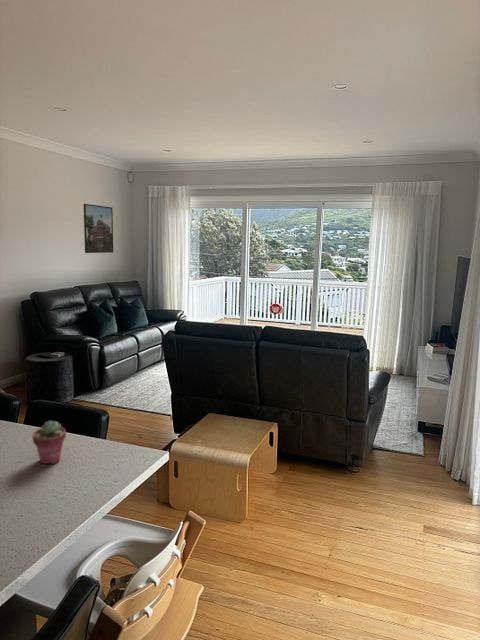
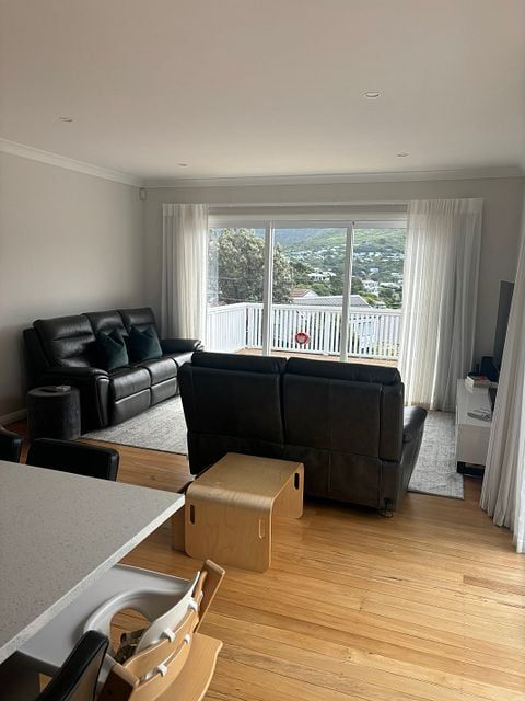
- potted succulent (49, 440)
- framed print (99, 229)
